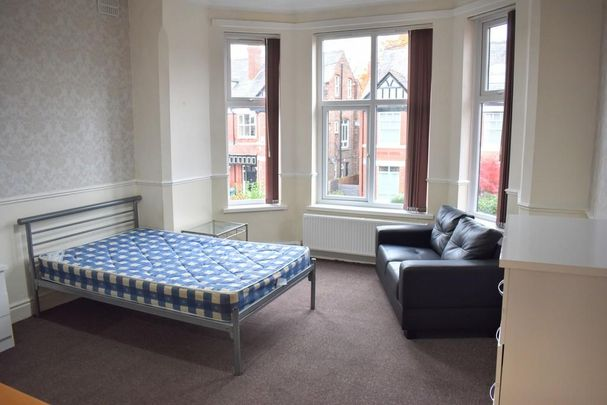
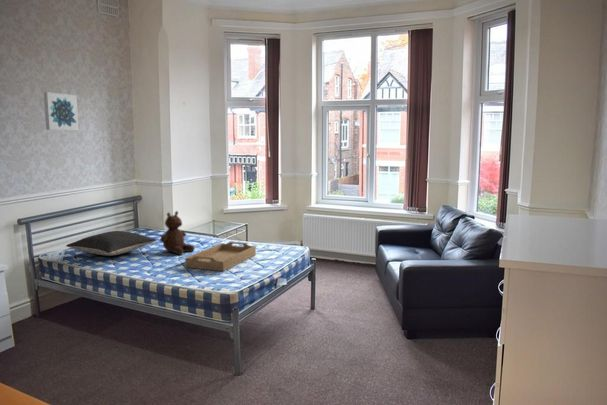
+ pillow (112, 242)
+ teddy bear (177, 232)
+ serving tray (222, 254)
+ wall art (61, 112)
